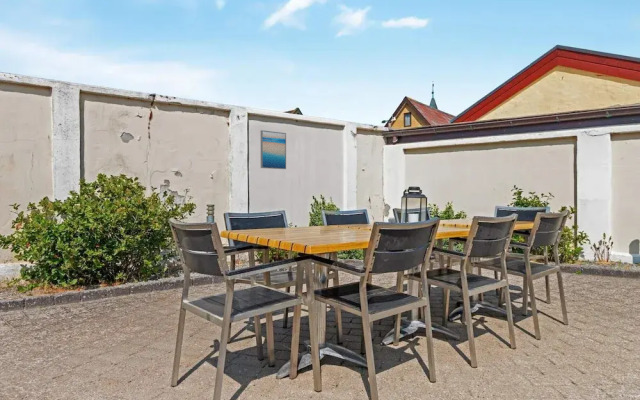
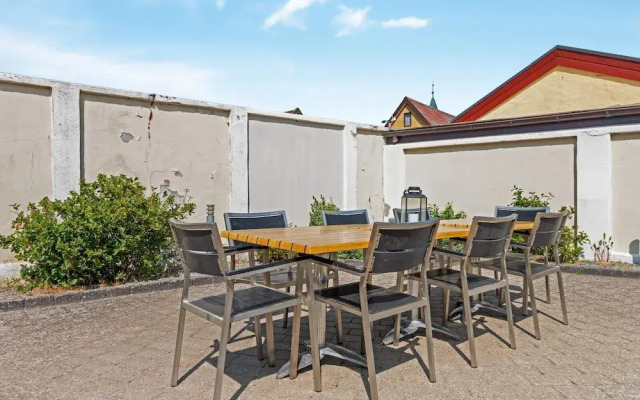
- wall art (273, 150)
